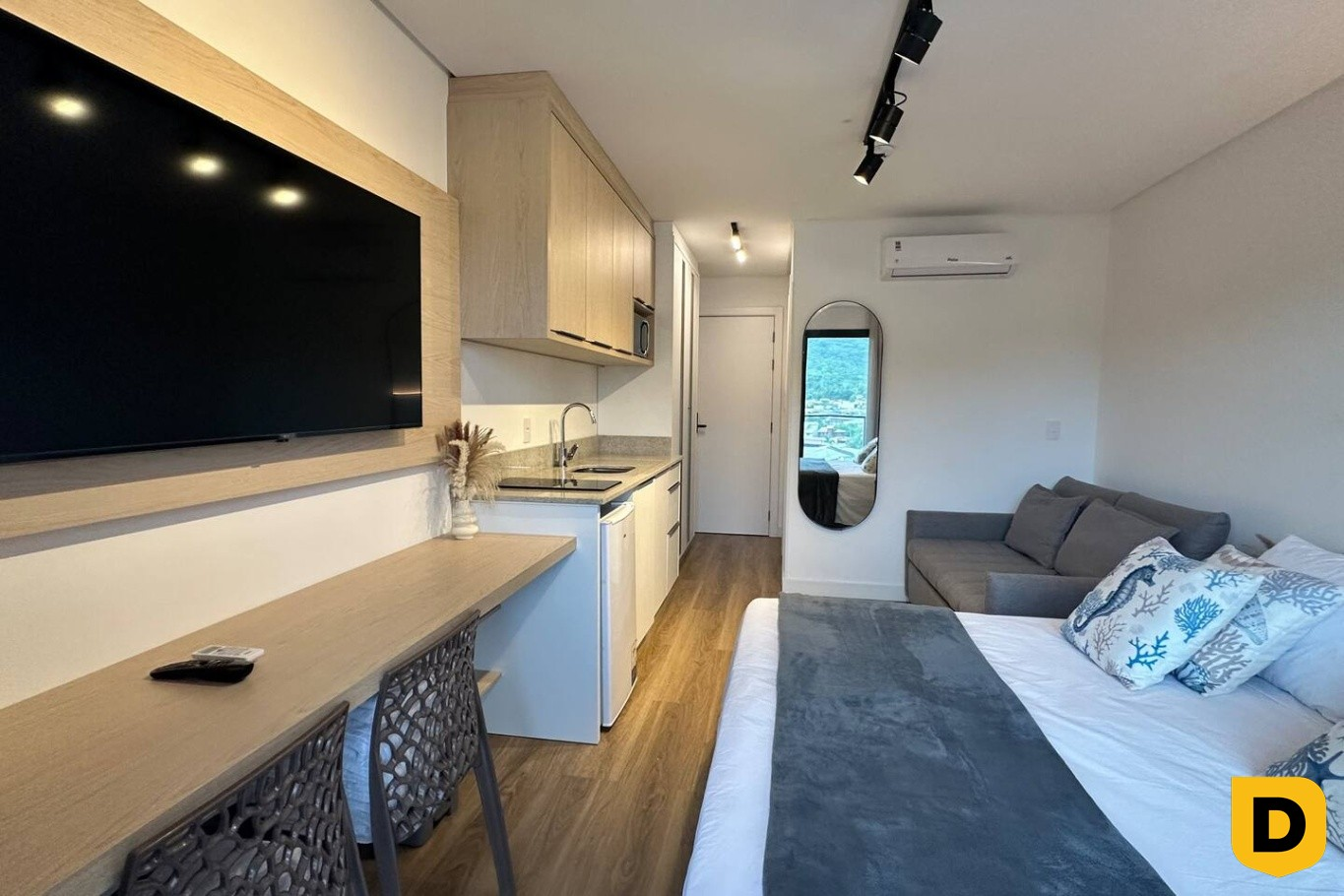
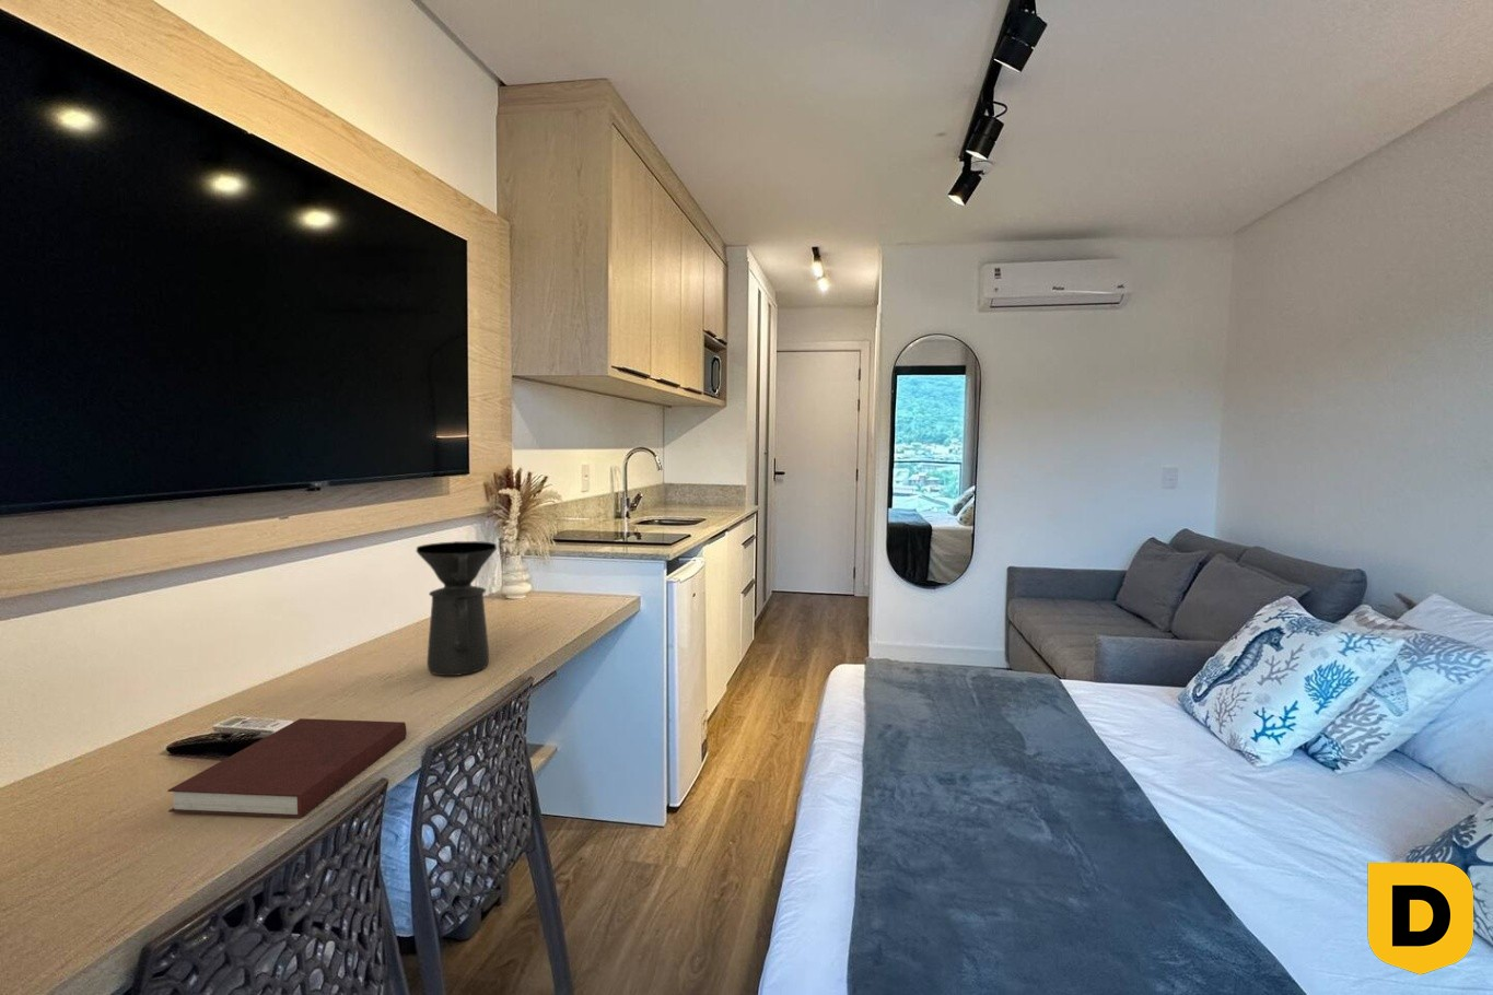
+ notebook (301, 761)
+ coffee maker (458, 606)
